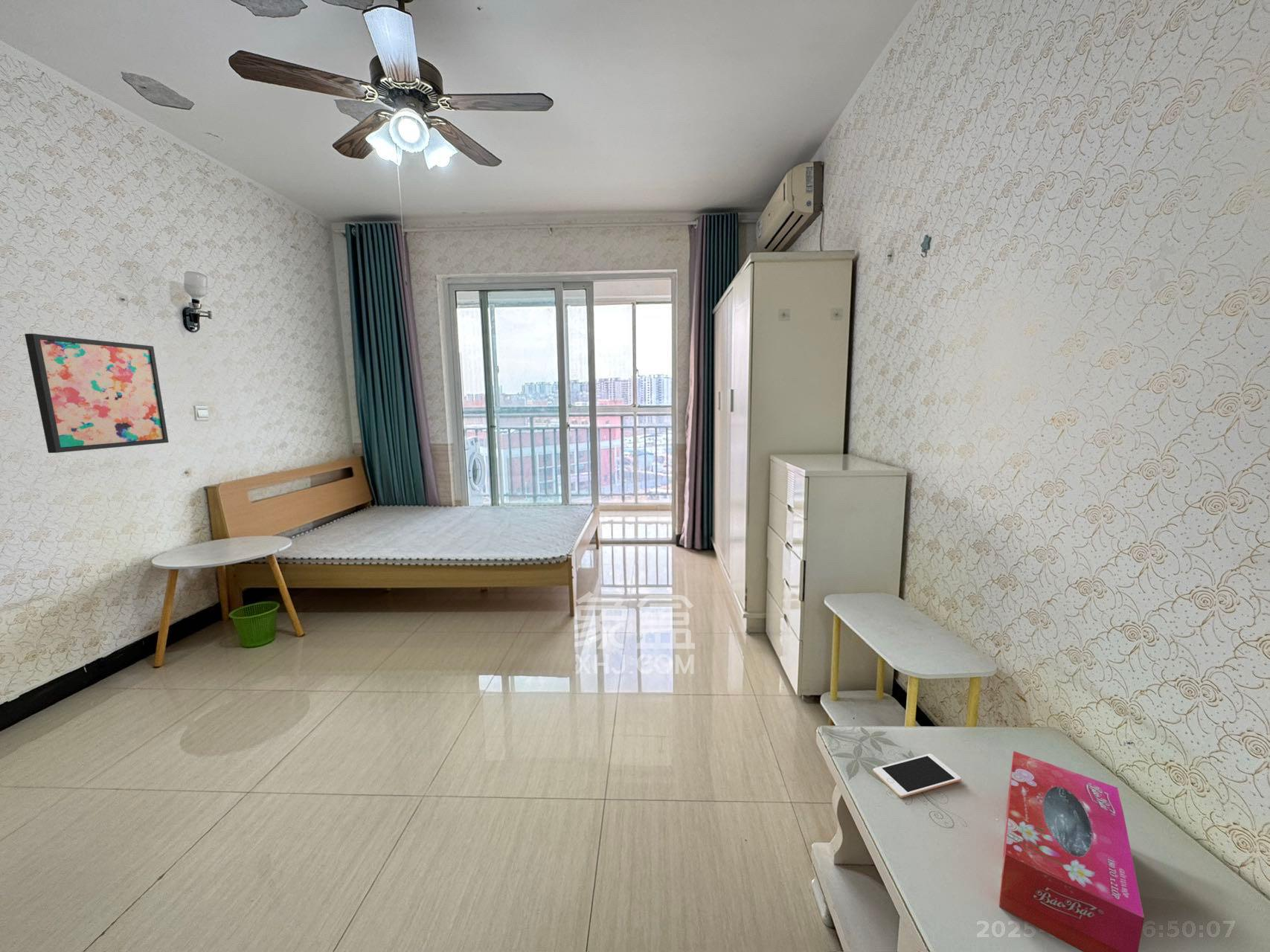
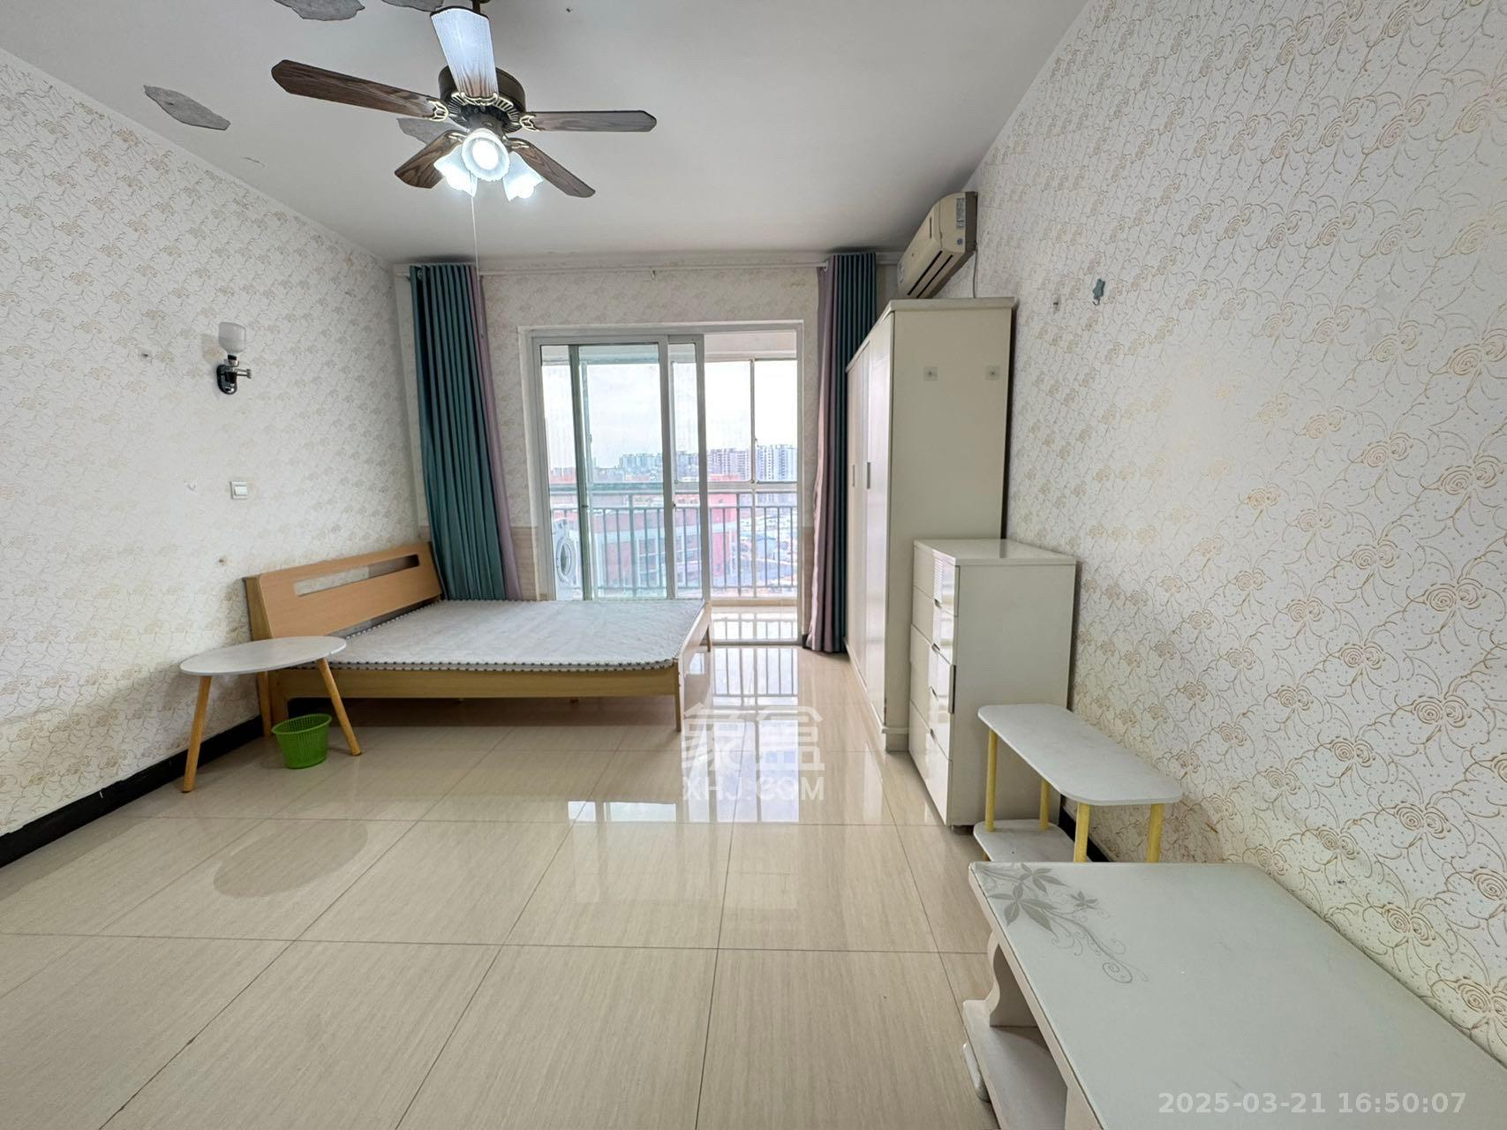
- tissue box (1062, 843)
- wall art (105, 394)
- cell phone (916, 774)
